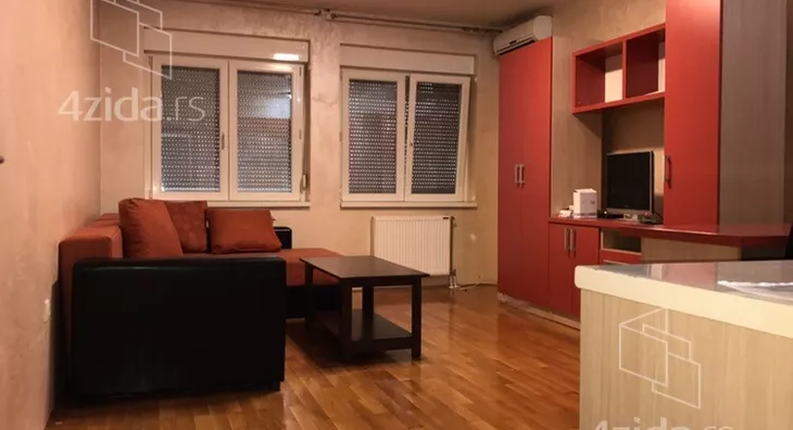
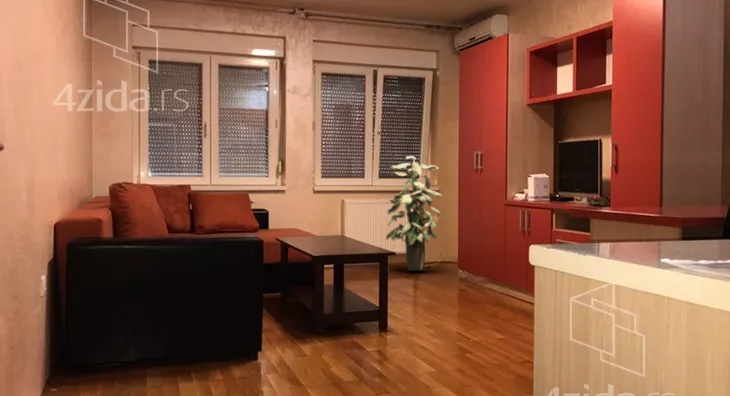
+ indoor plant (412, 213)
